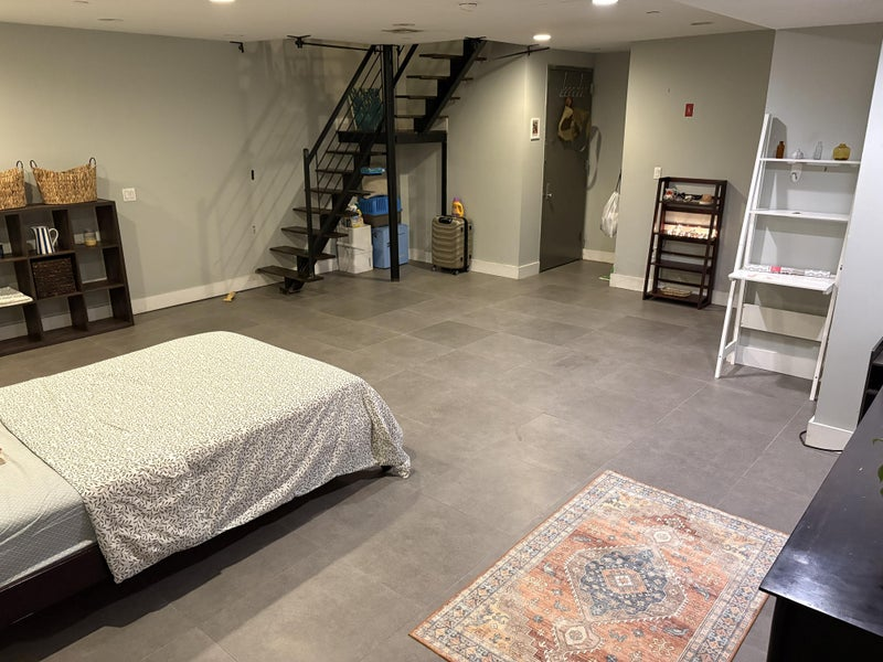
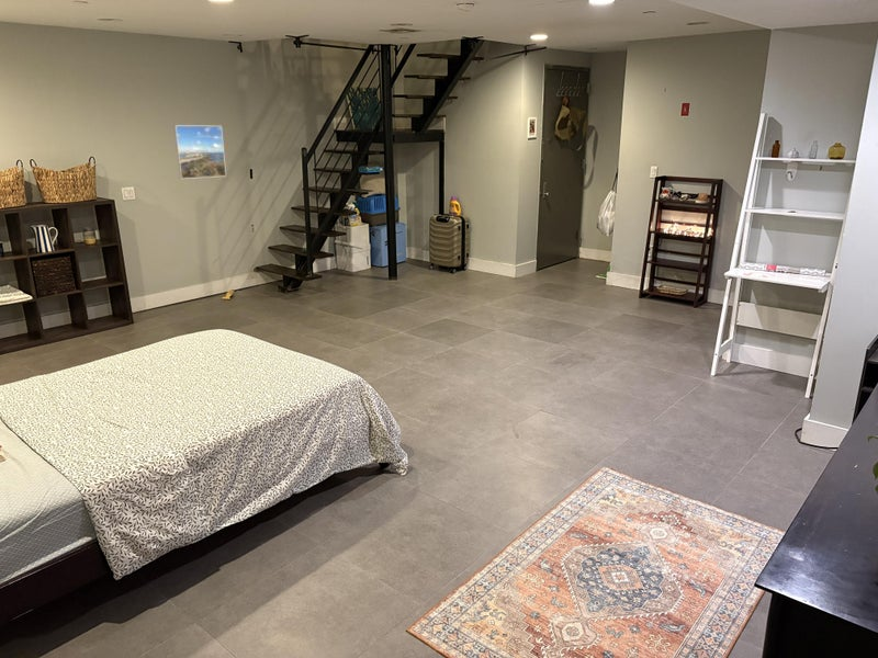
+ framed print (201, 151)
